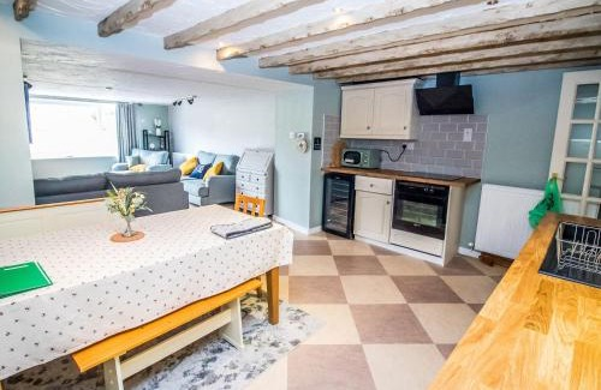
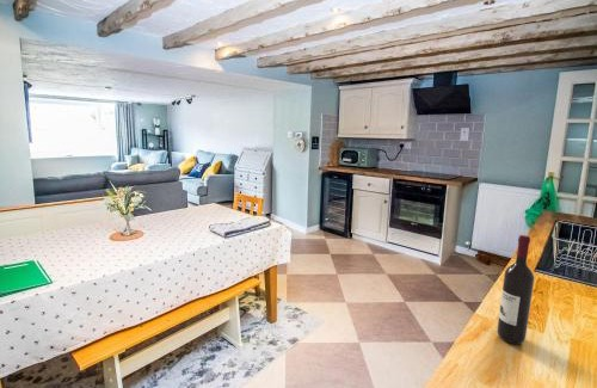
+ wine bottle (517, 288)
